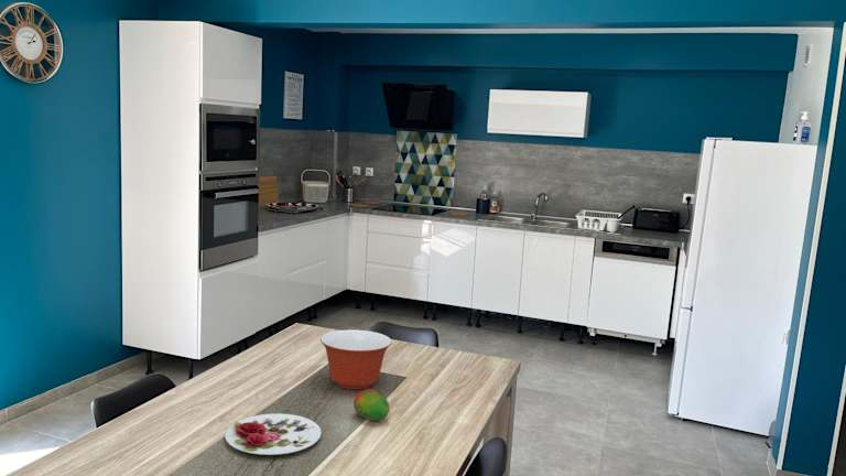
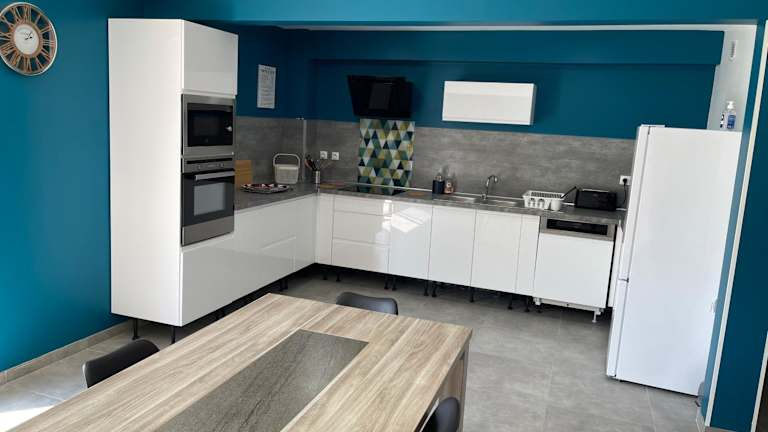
- plate (273, 432)
- fruit (372, 404)
- mixing bowl (355, 361)
